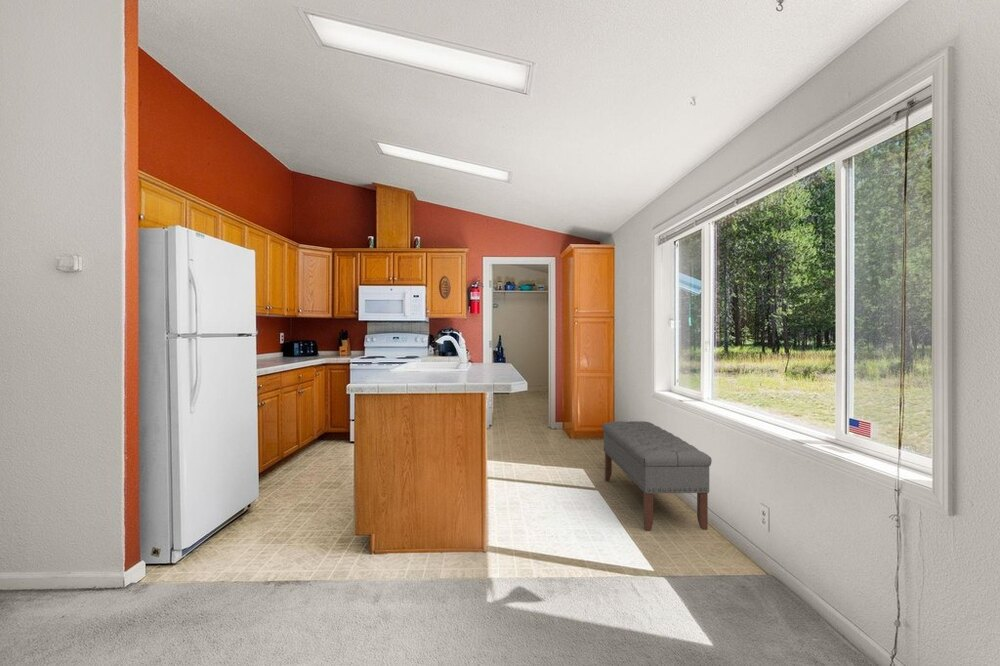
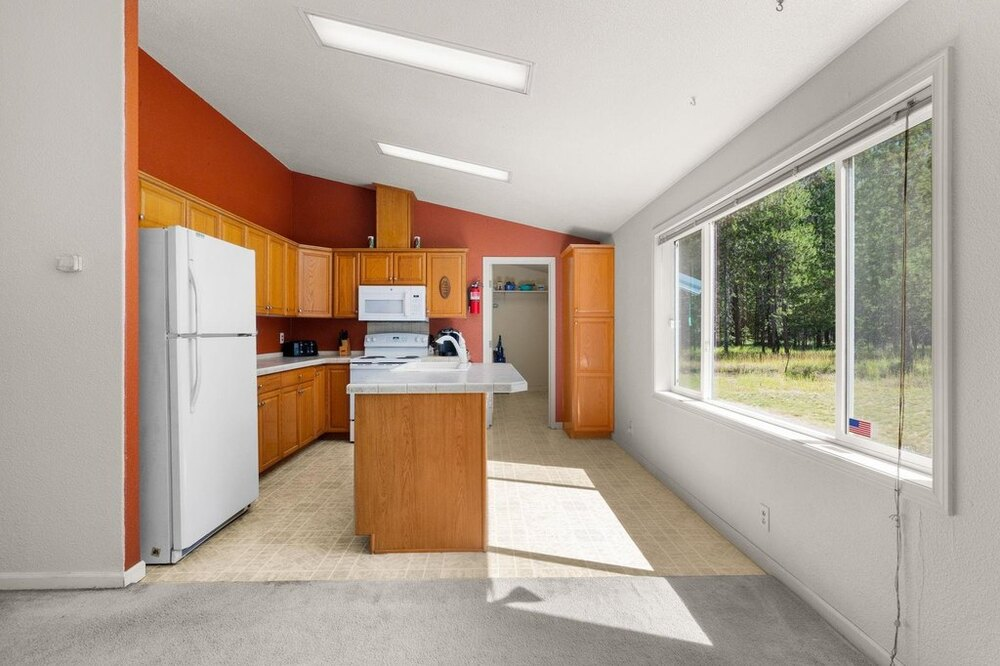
- bench (648, 467)
